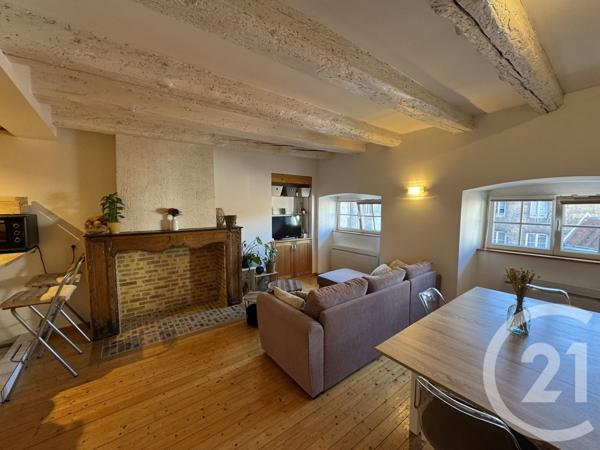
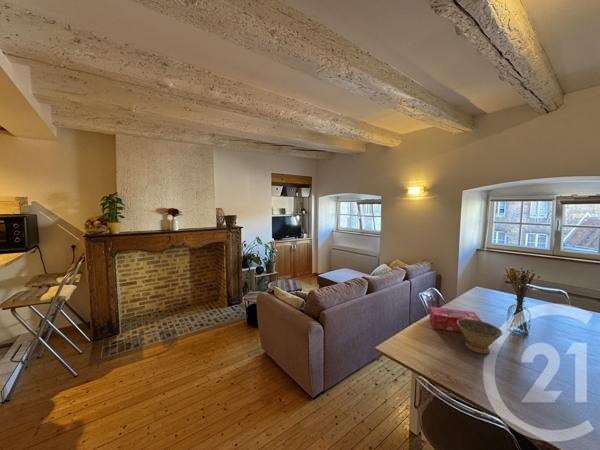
+ bowl (478, 337)
+ tissue box (453, 319)
